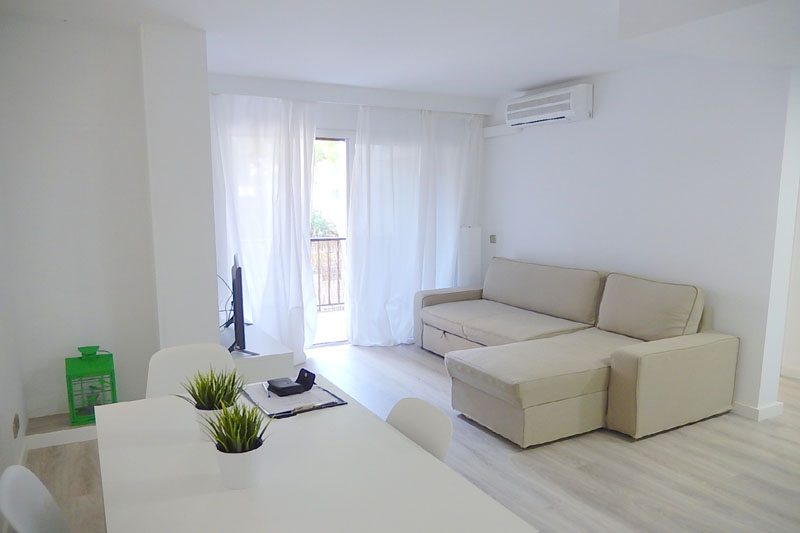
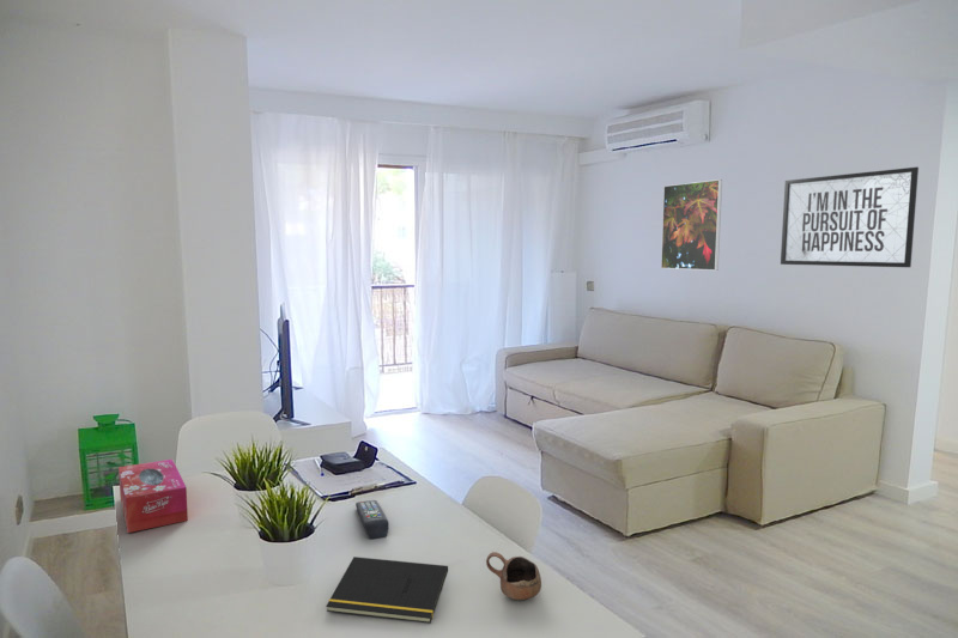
+ mirror (842, 220)
+ remote control (371, 516)
+ notepad (389, 588)
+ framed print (690, 226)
+ tissue box (151, 492)
+ cup (515, 572)
